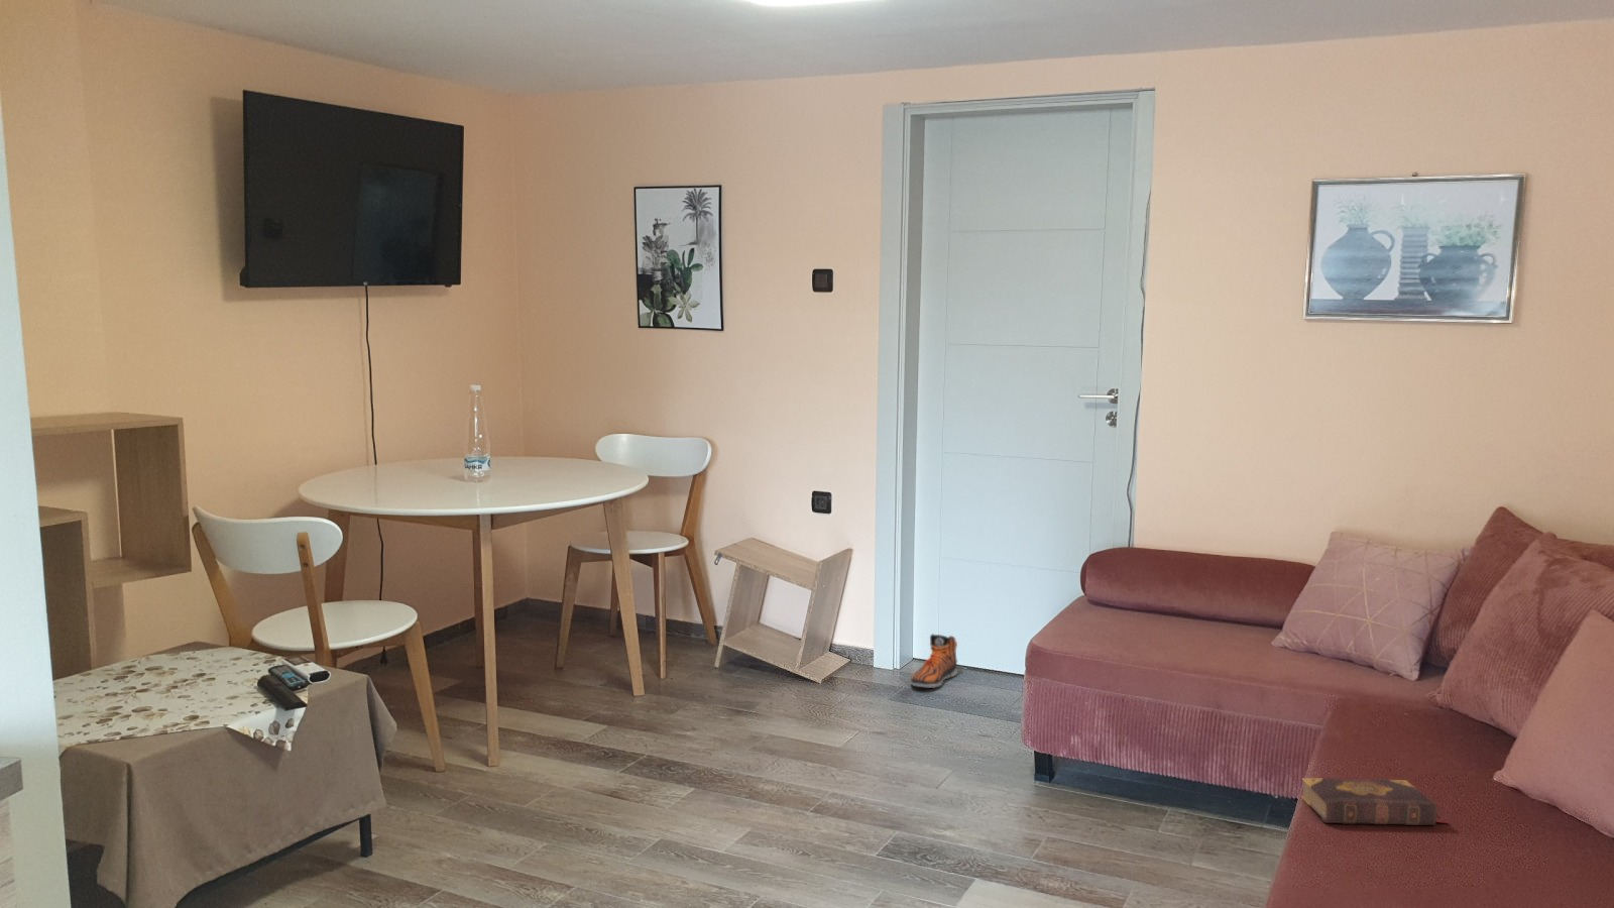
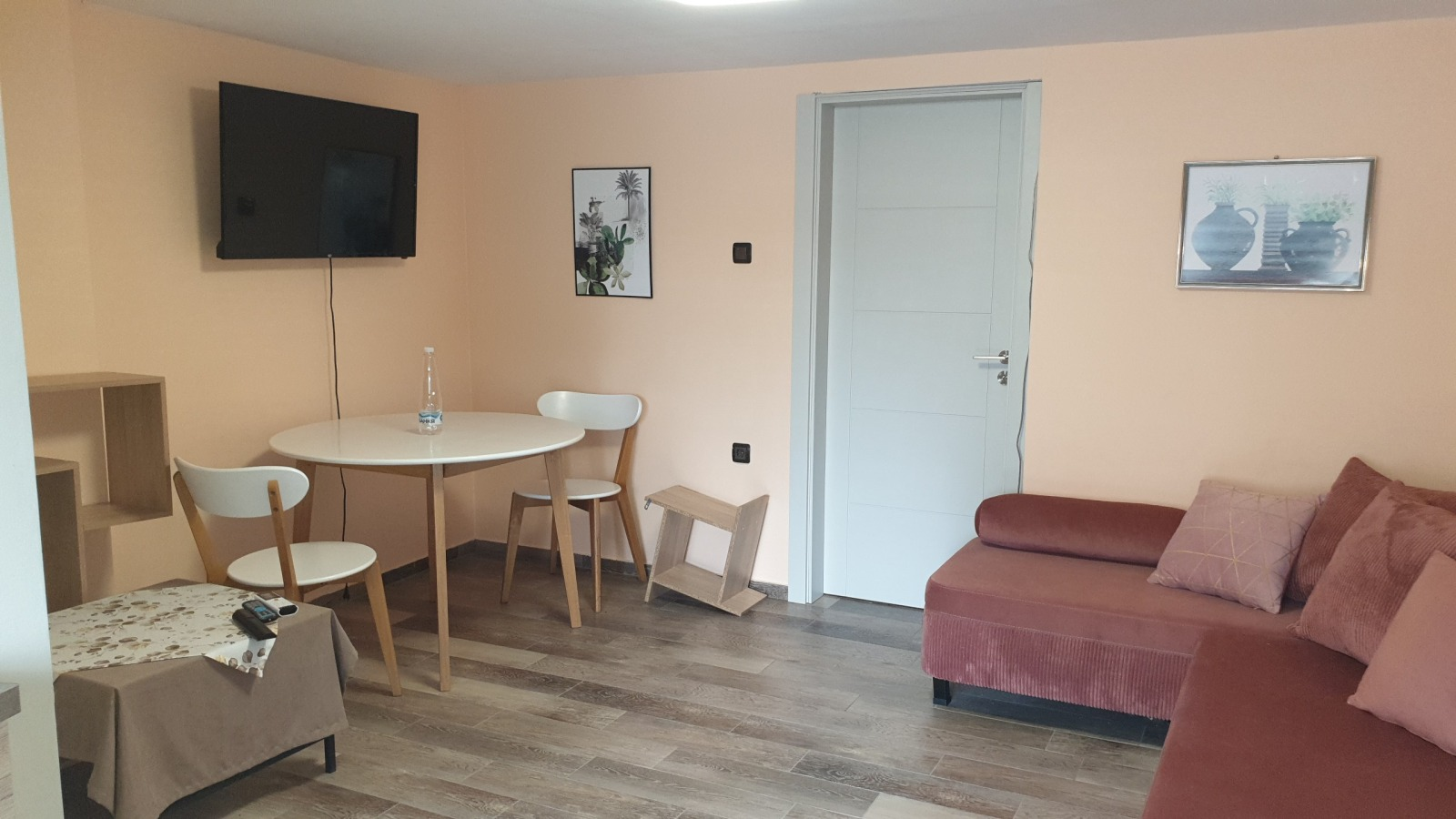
- sneaker (933, 657)
- book (1375, 802)
